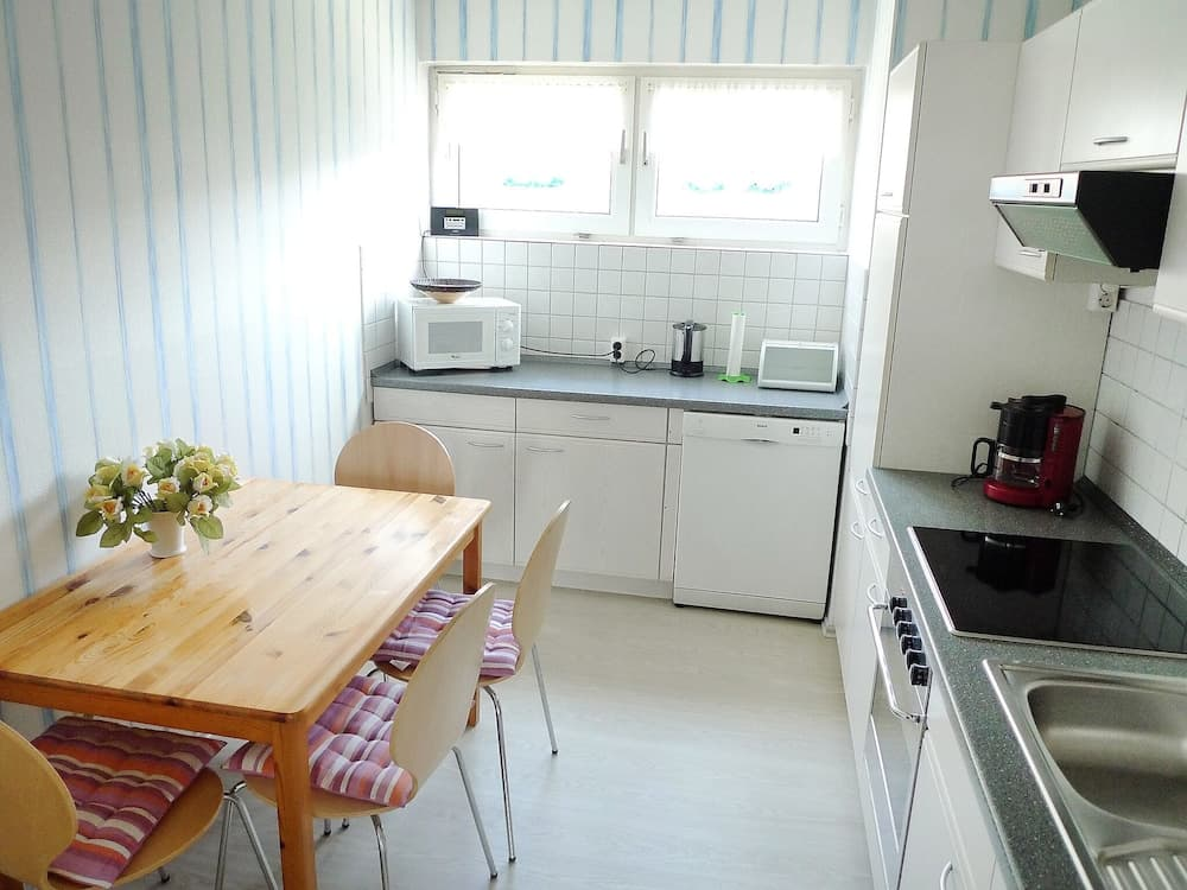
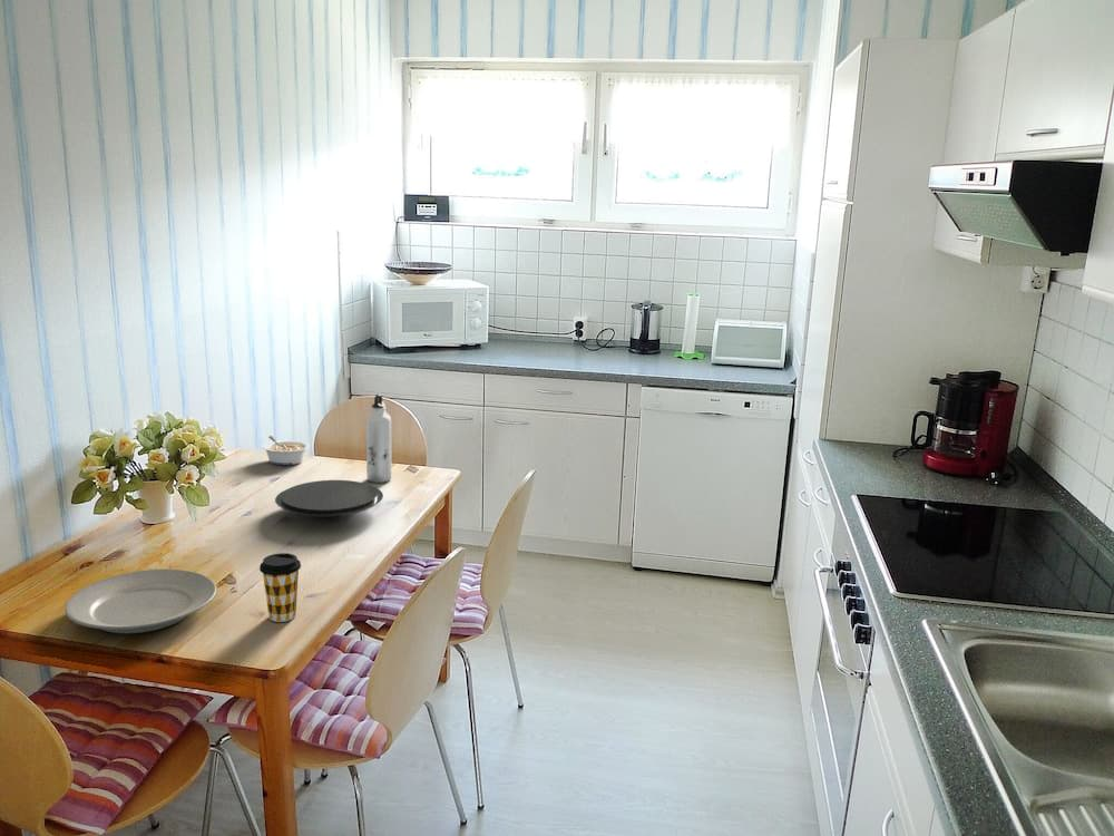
+ water bottle (379, 437)
+ legume (284, 451)
+ plate (330, 503)
+ plate (143, 604)
+ coffee cup (281, 587)
